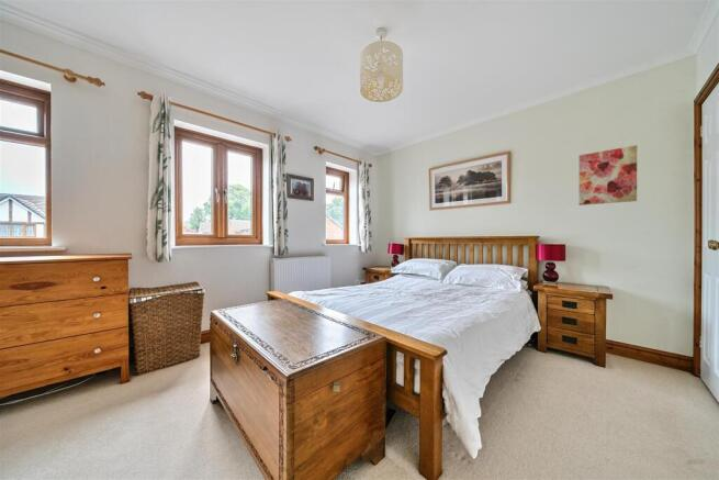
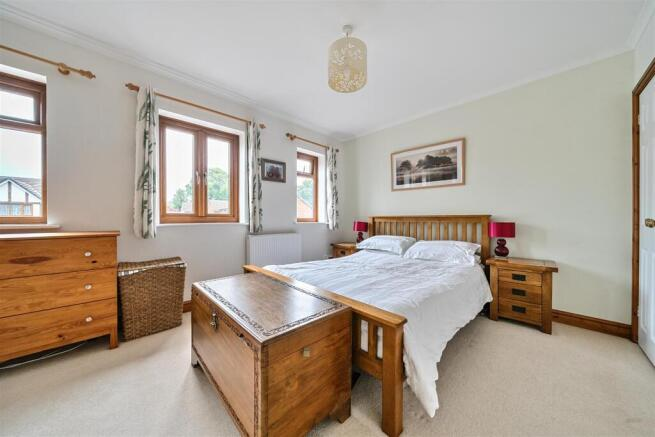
- wall art (606, 177)
